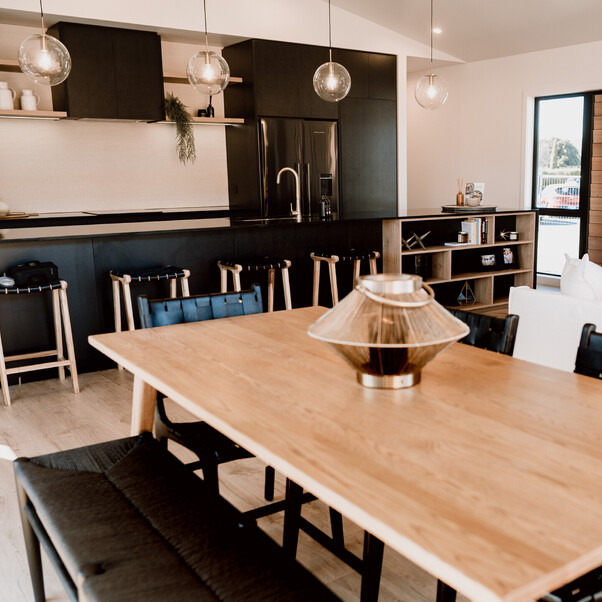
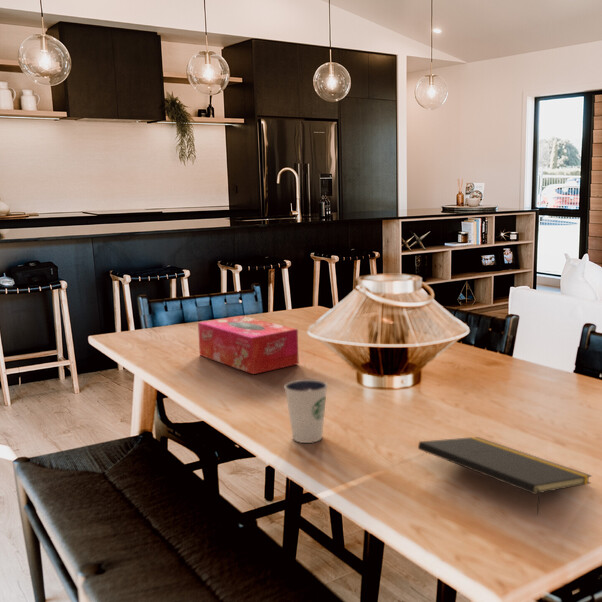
+ notepad (501, 461)
+ dixie cup (306, 411)
+ tissue box (246, 342)
